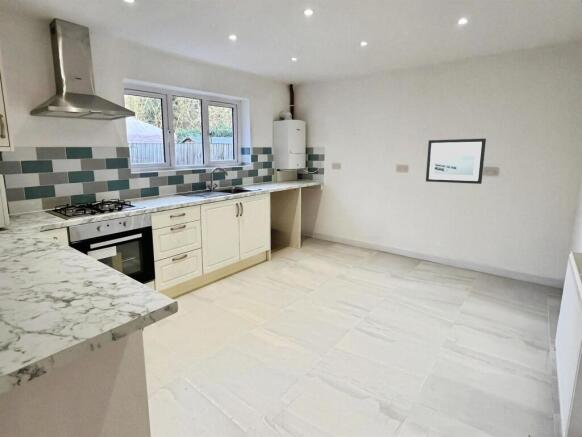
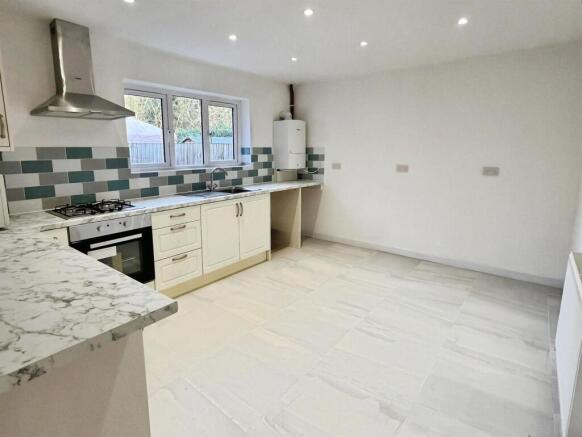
- wall art (454, 161)
